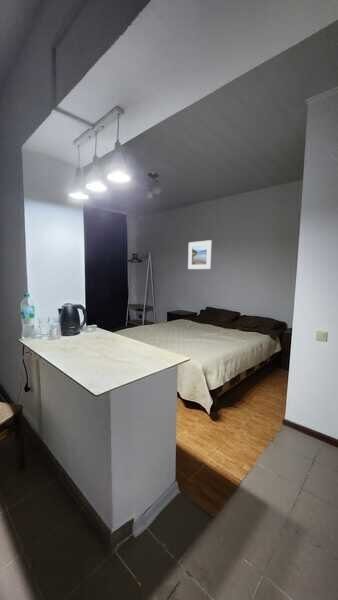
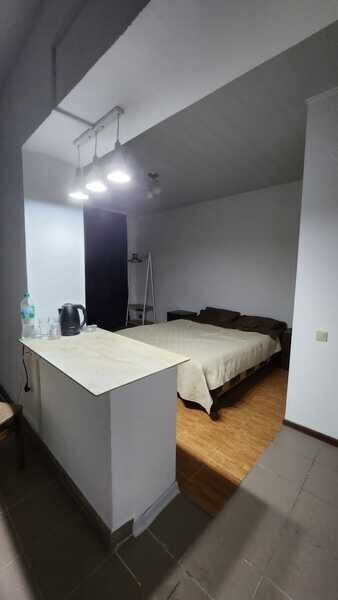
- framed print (199, 255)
